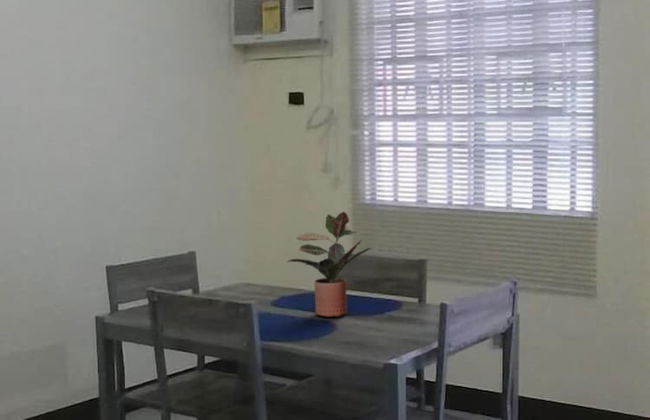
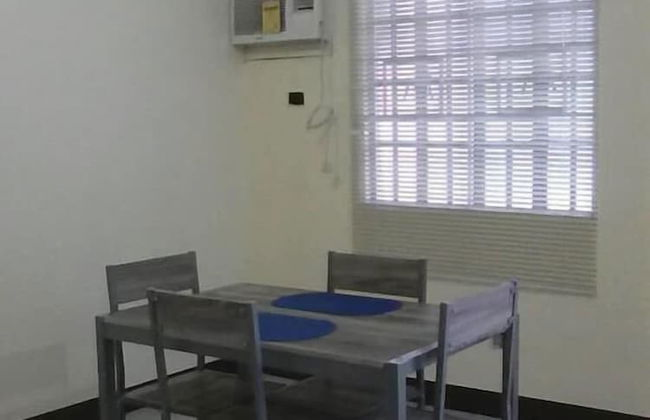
- potted plant (332, 261)
